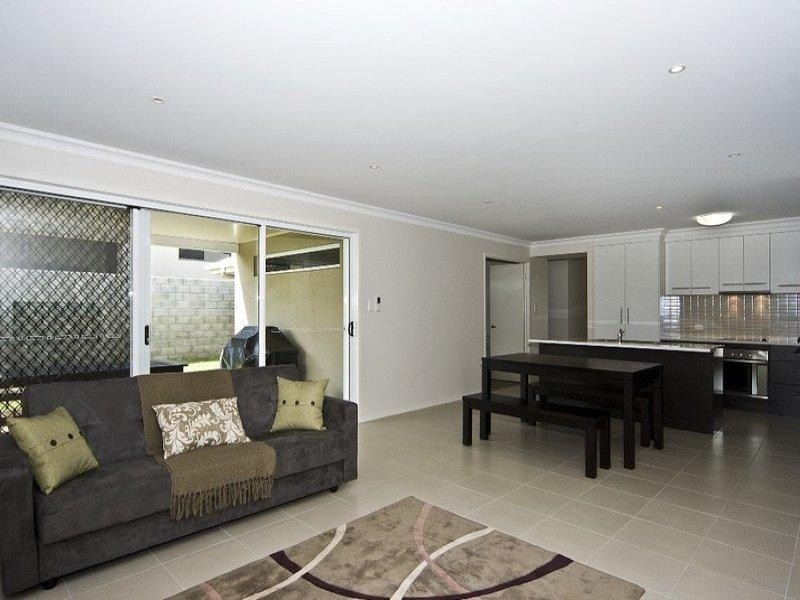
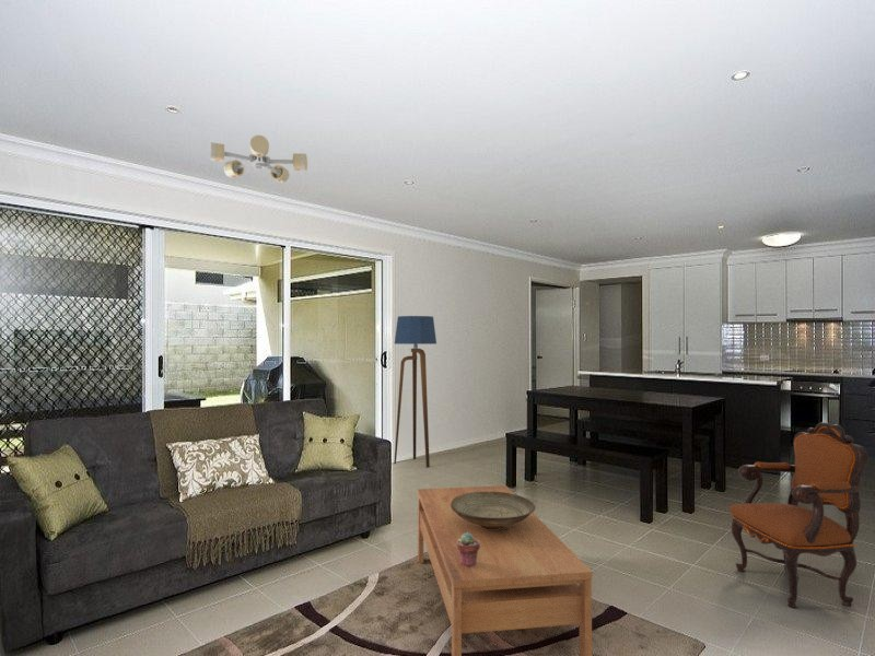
+ coffee table (486, 564)
+ armchair (793, 504)
+ decorative bowl (492, 513)
+ potted succulent (468, 547)
+ ceiling light (260, 160)
+ floor lamp (415, 389)
